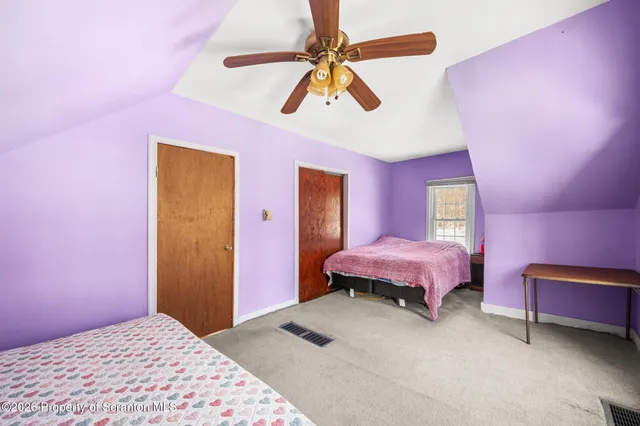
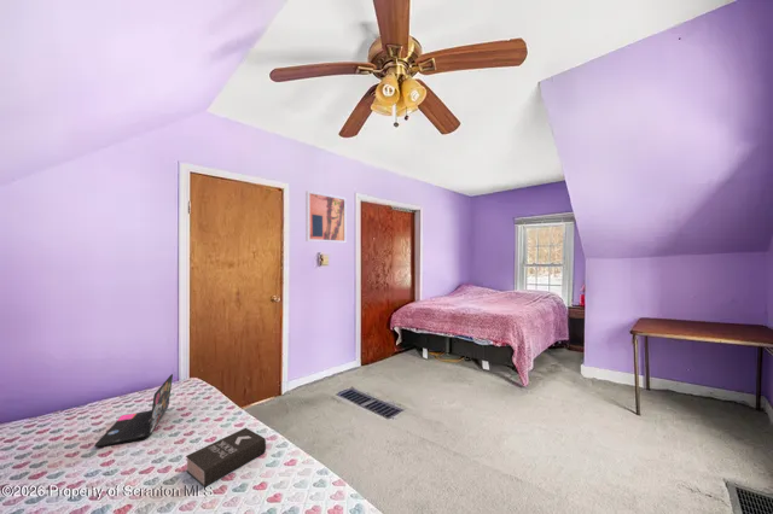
+ laptop (138, 413)
+ book (227, 454)
+ wall art (326, 218)
